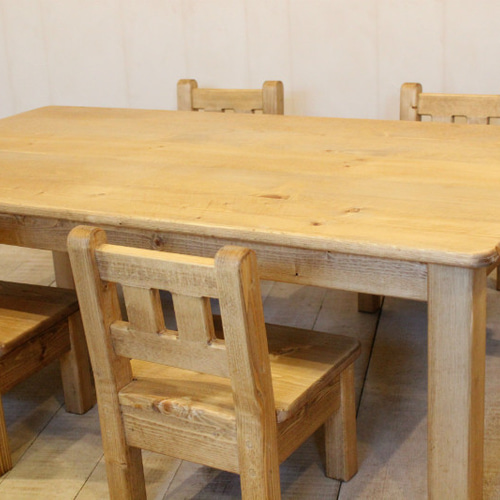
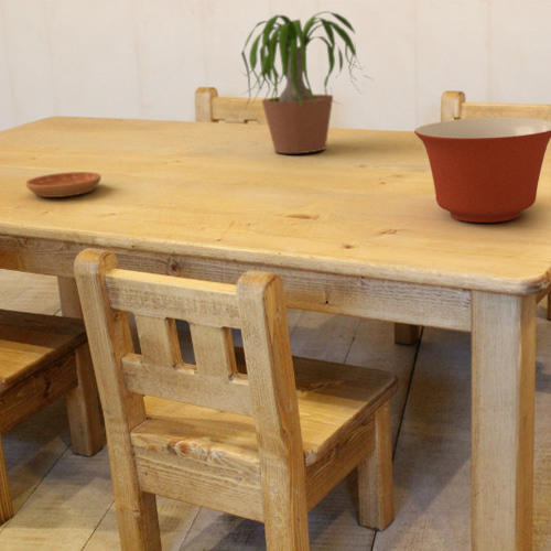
+ mixing bowl (485, 171)
+ potted plant (296, 82)
+ saucer (64, 184)
